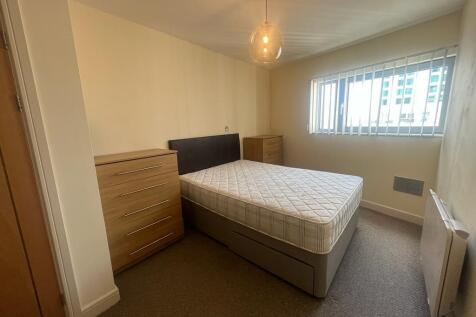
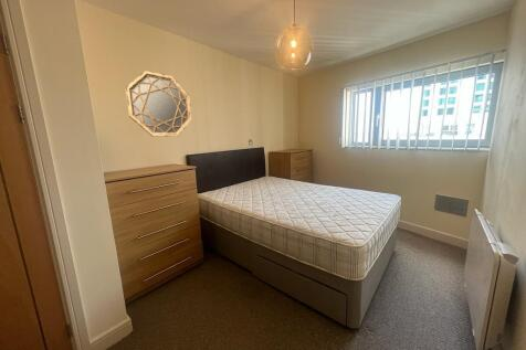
+ home mirror (161, 105)
